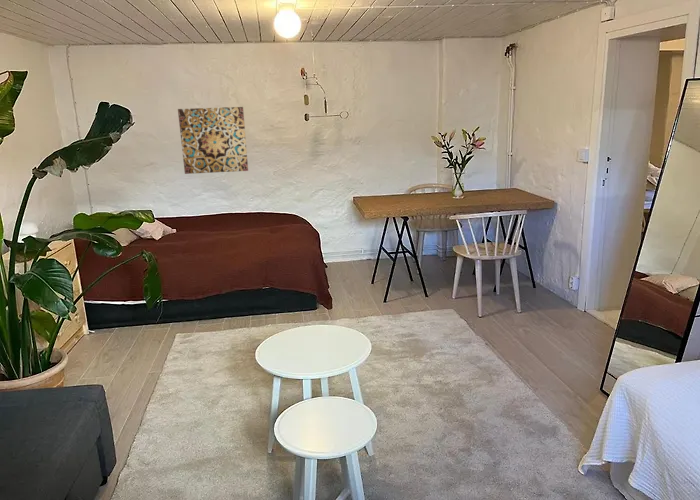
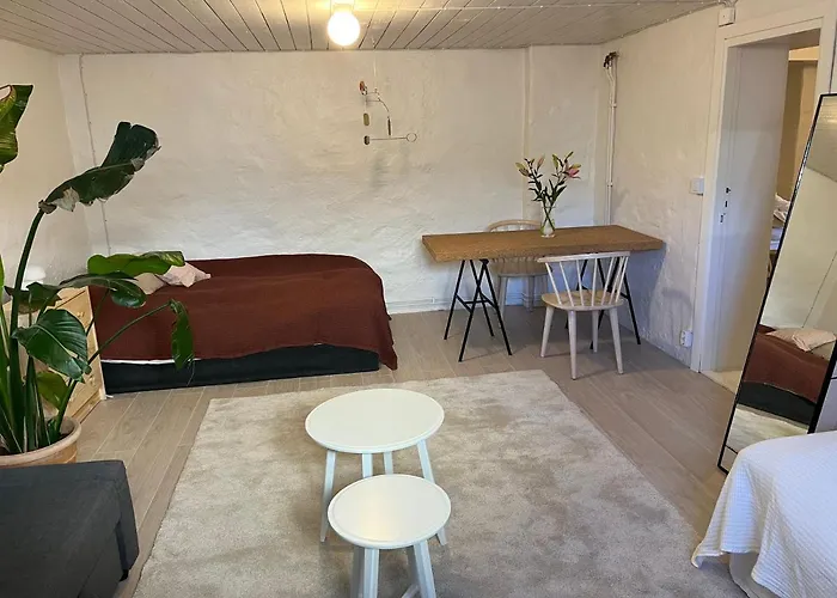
- wall art (213, 140)
